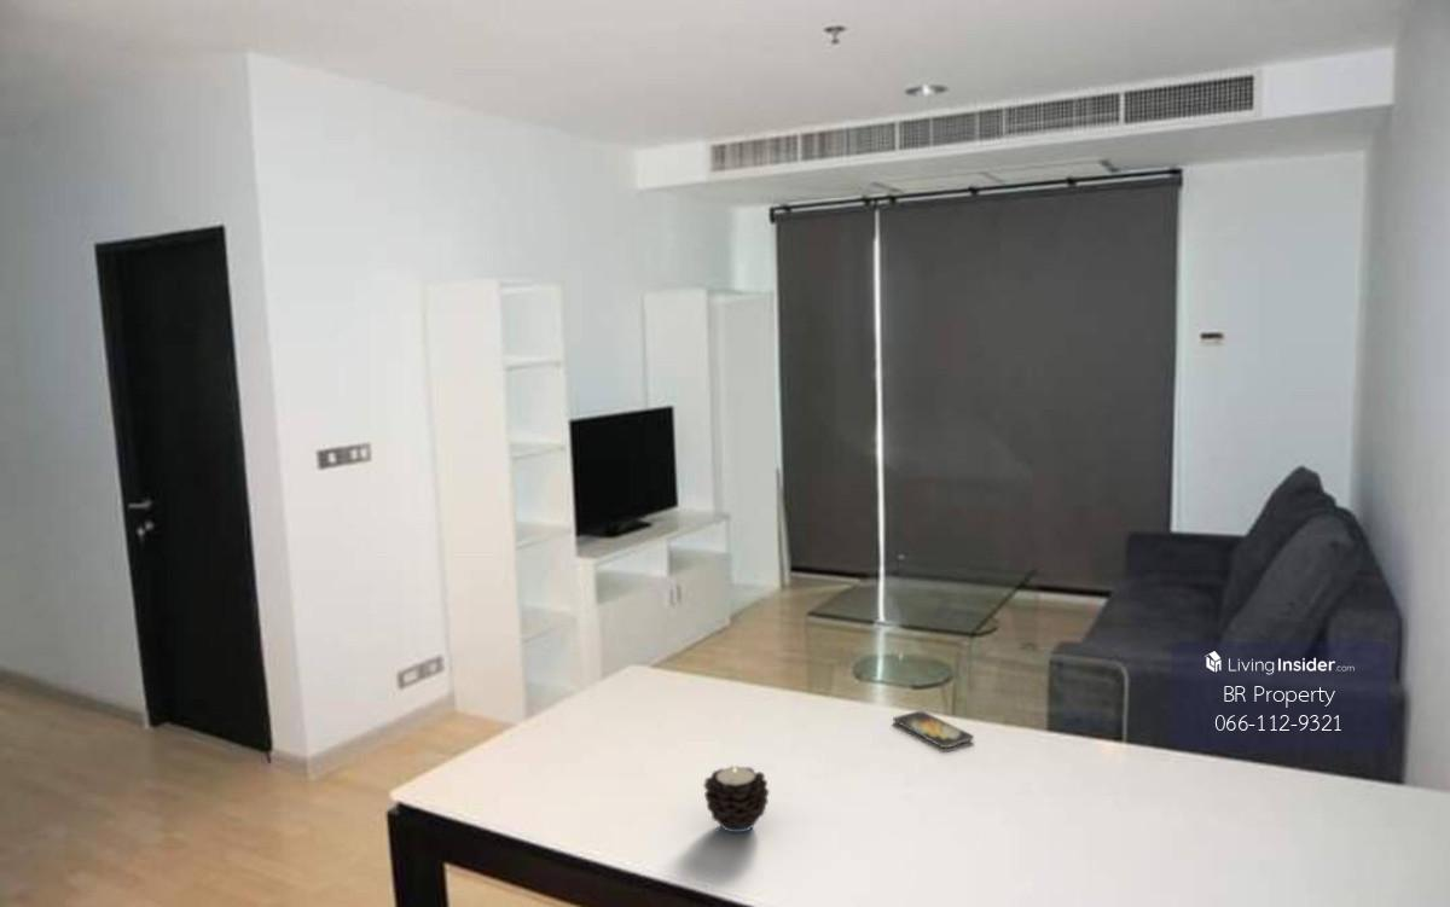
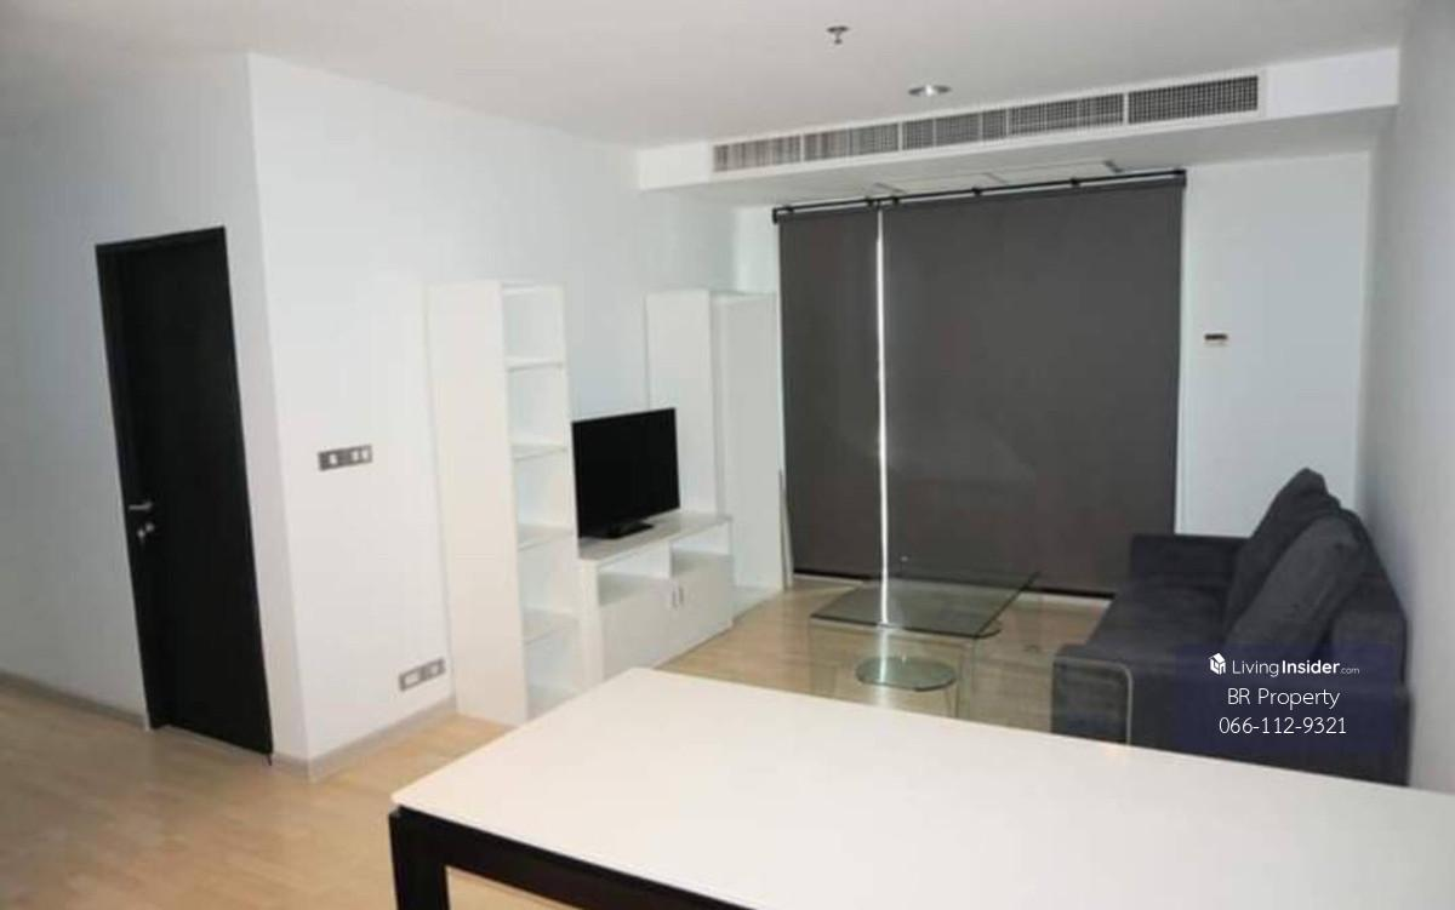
- smartphone (932, 728)
- candle (736, 795)
